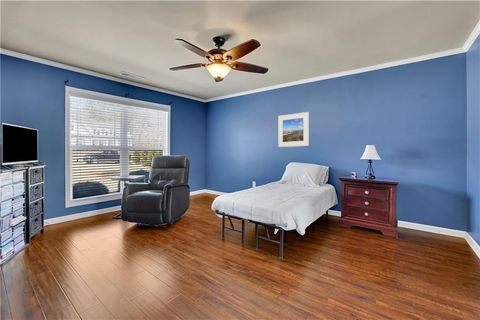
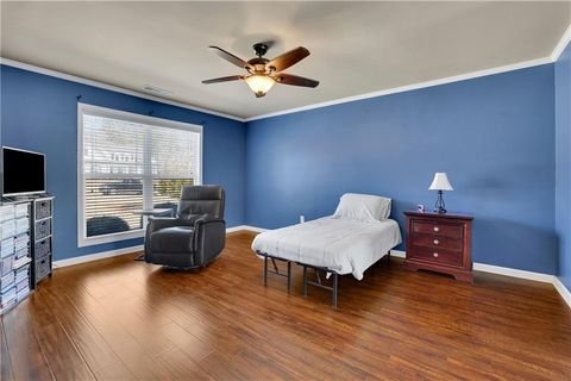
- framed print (292, 130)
